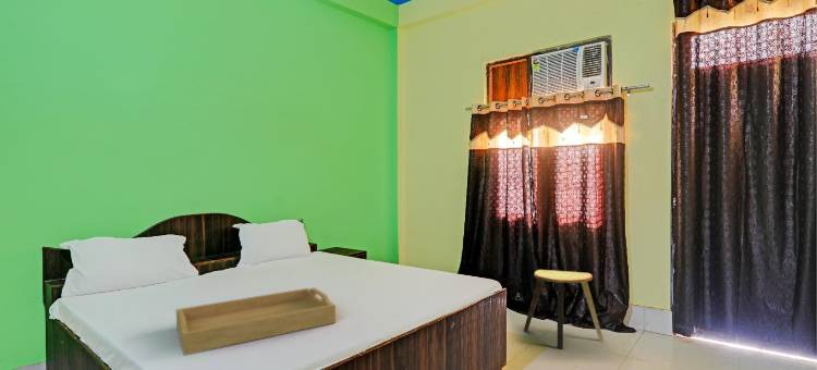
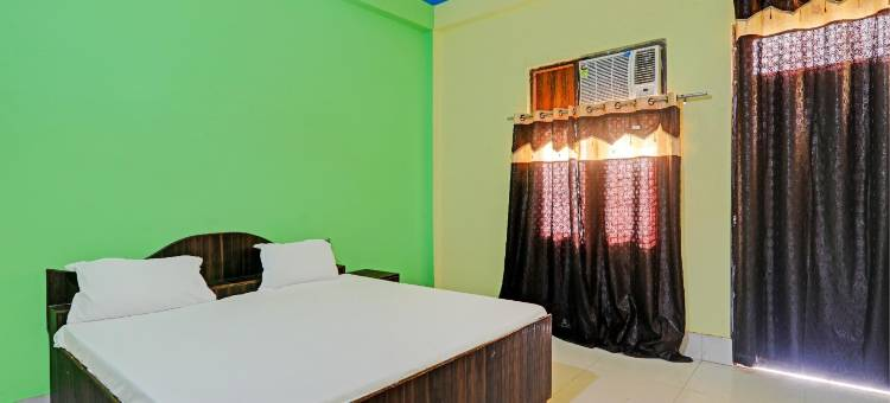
- serving tray (256, 312)
- stool (559, 306)
